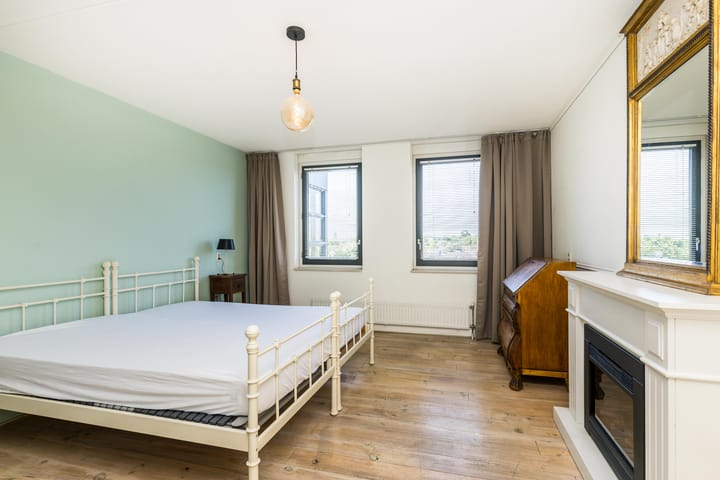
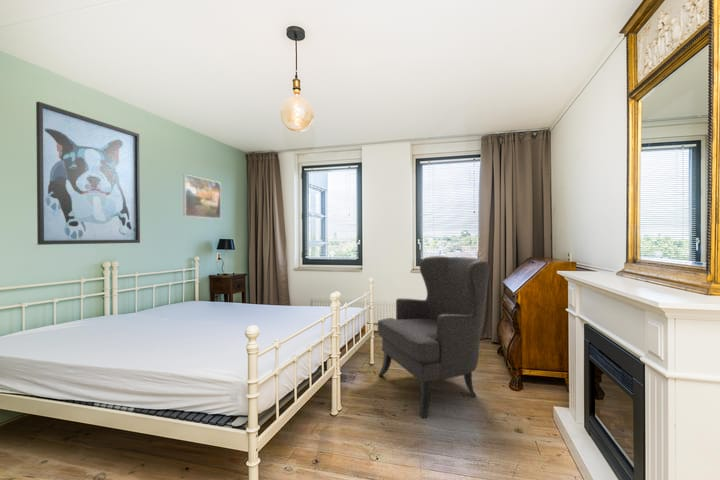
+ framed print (203, 198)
+ wall art (95, 181)
+ chair (435, 322)
